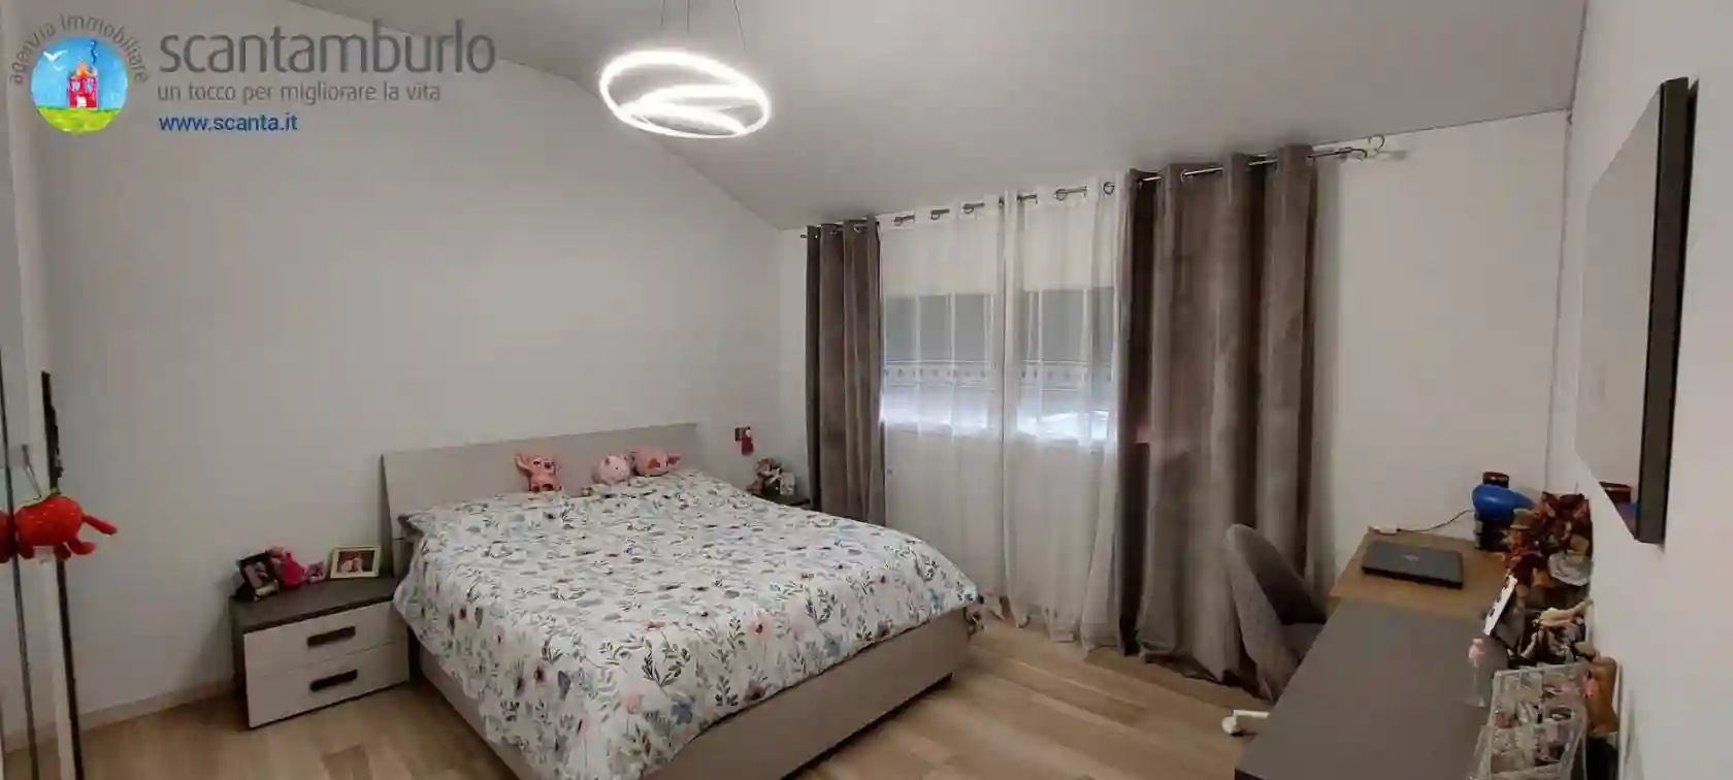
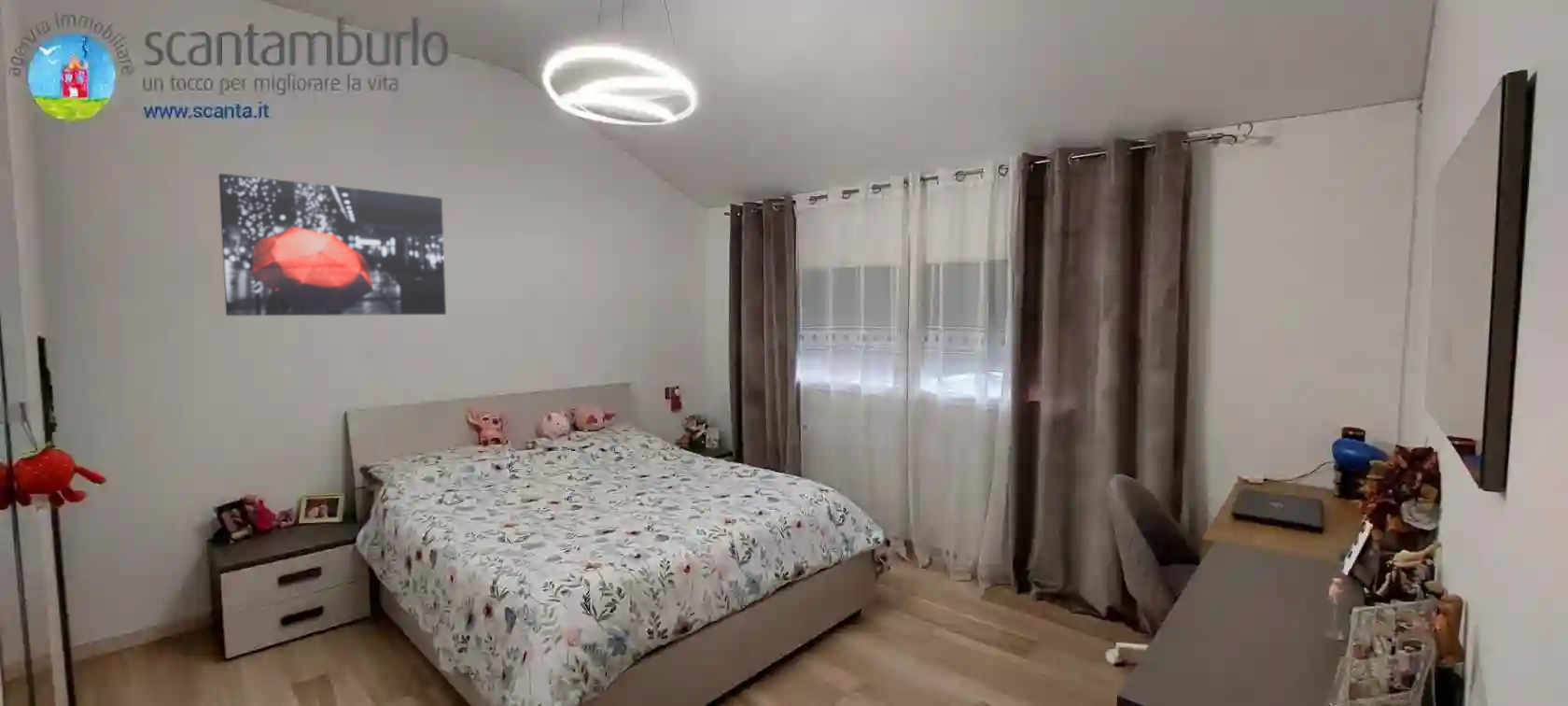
+ wall art (343, 251)
